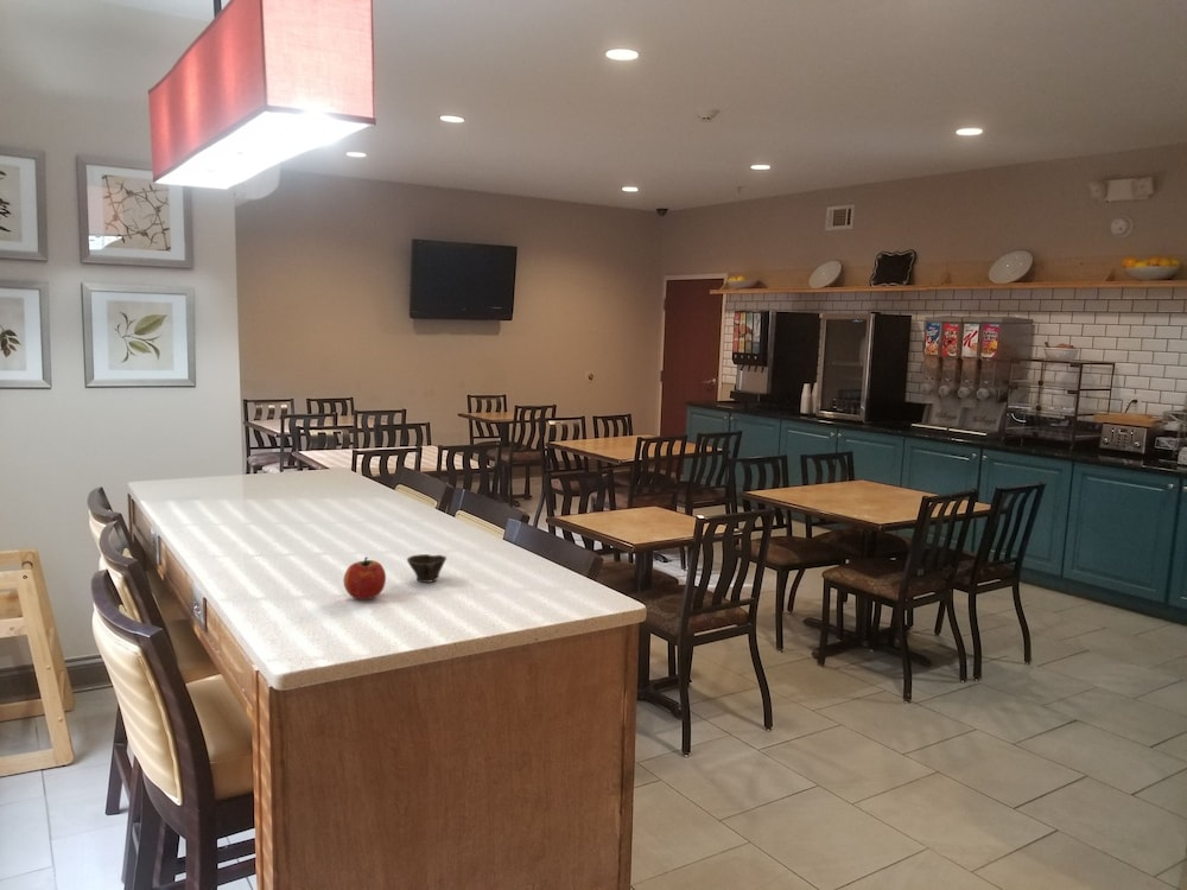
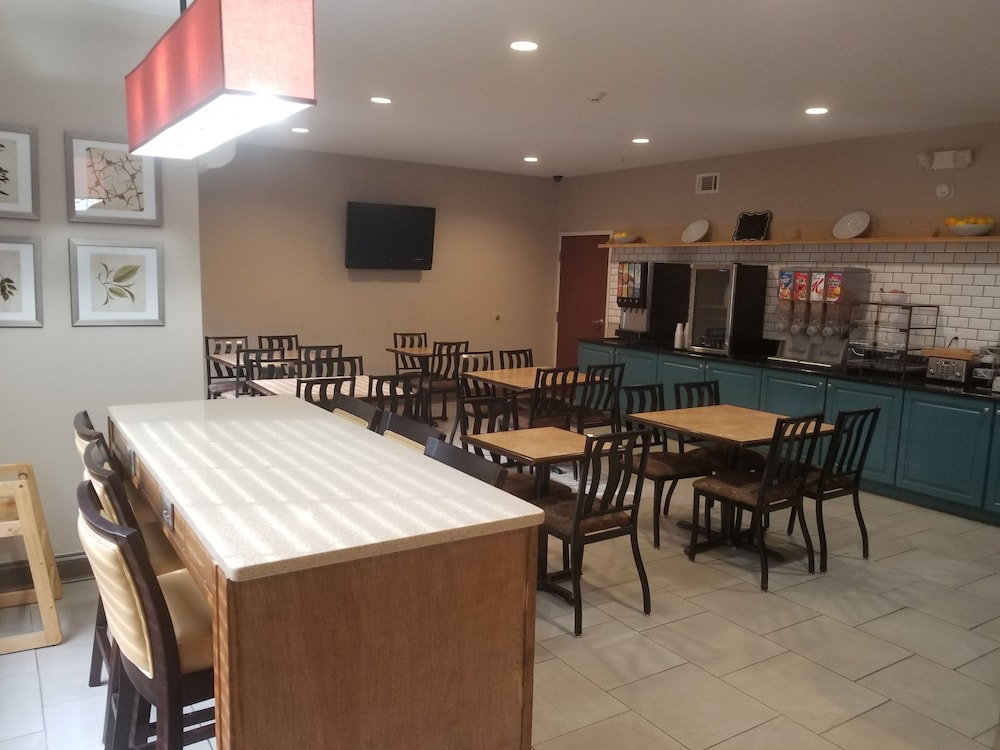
- fruit (364, 577)
- cup (426, 568)
